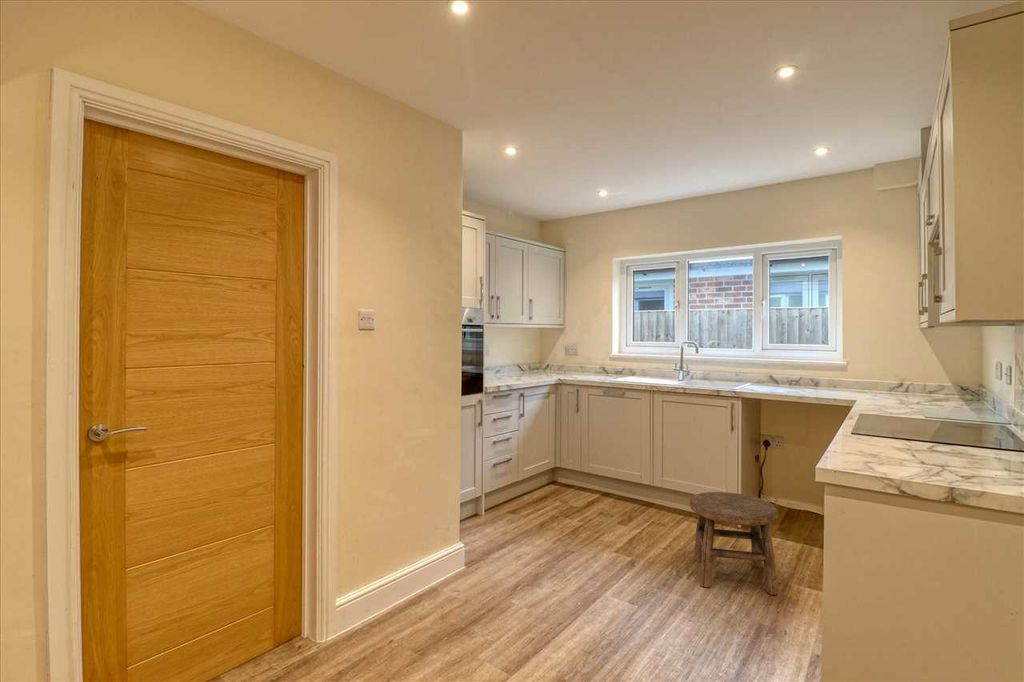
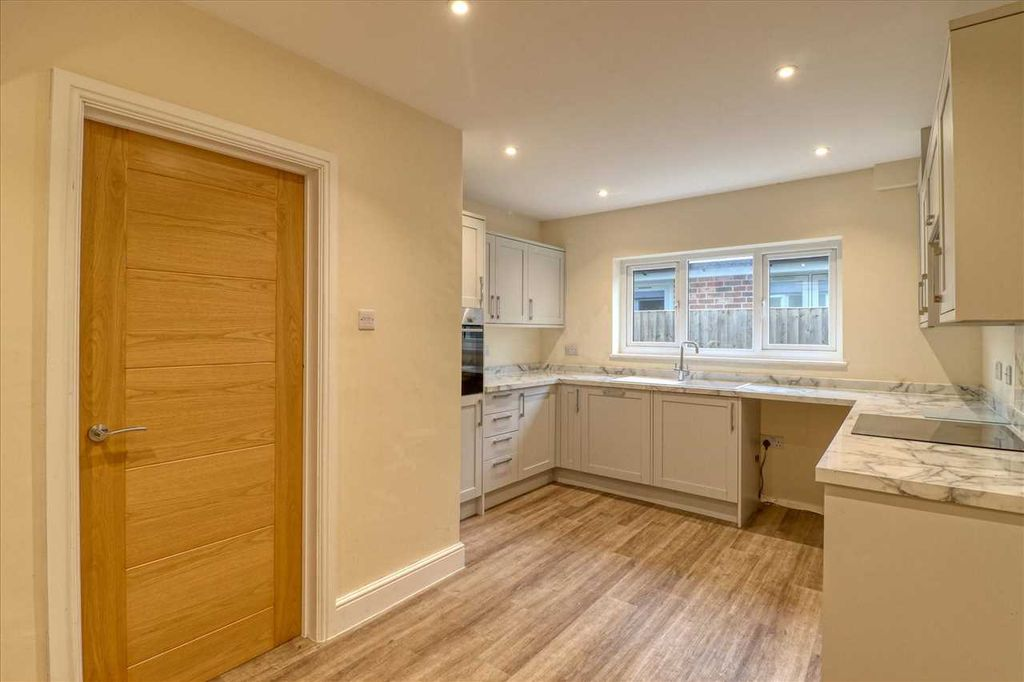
- stool (732, 537)
